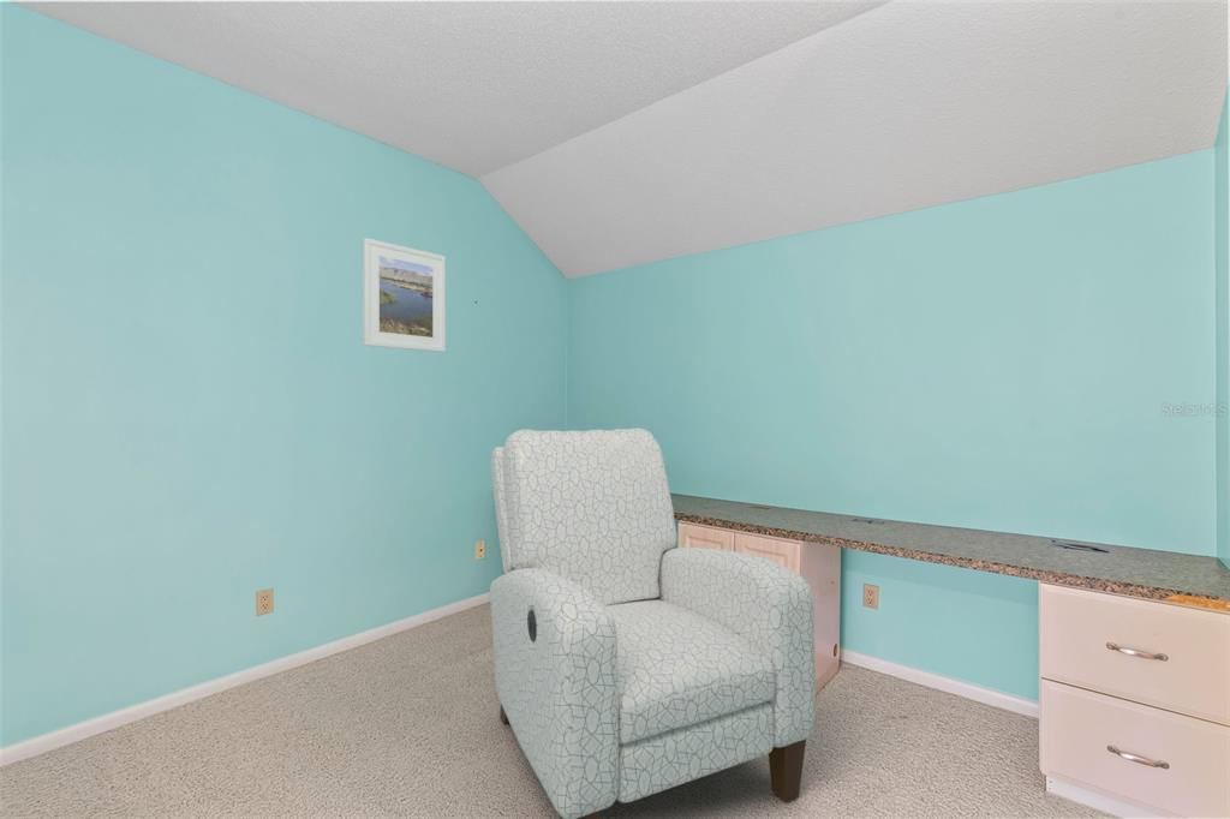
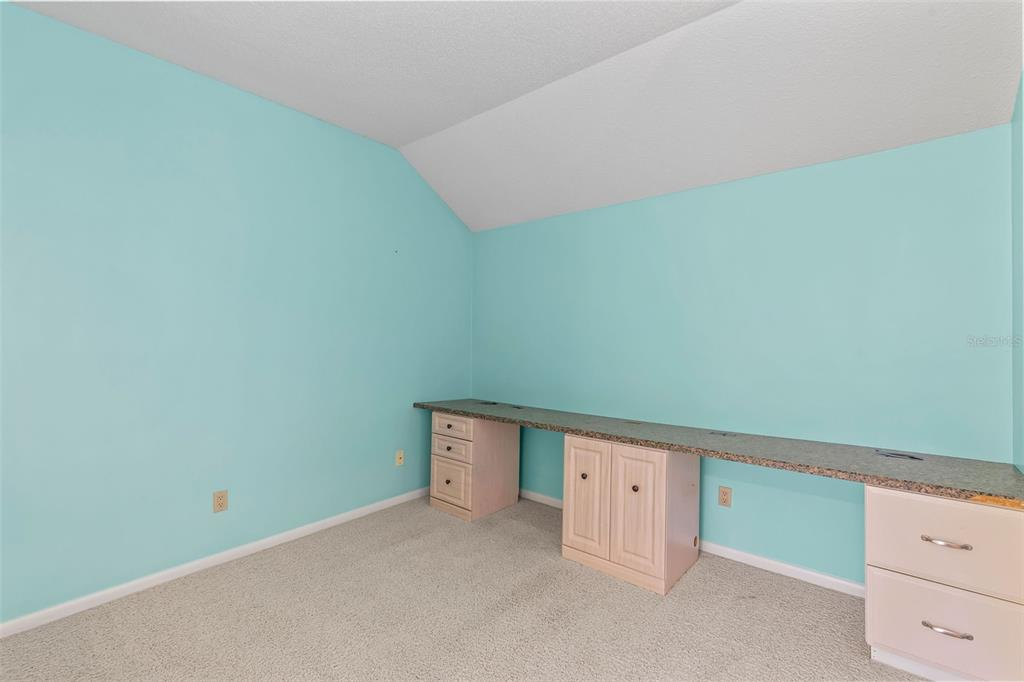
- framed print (406, 298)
- chair (620, 588)
